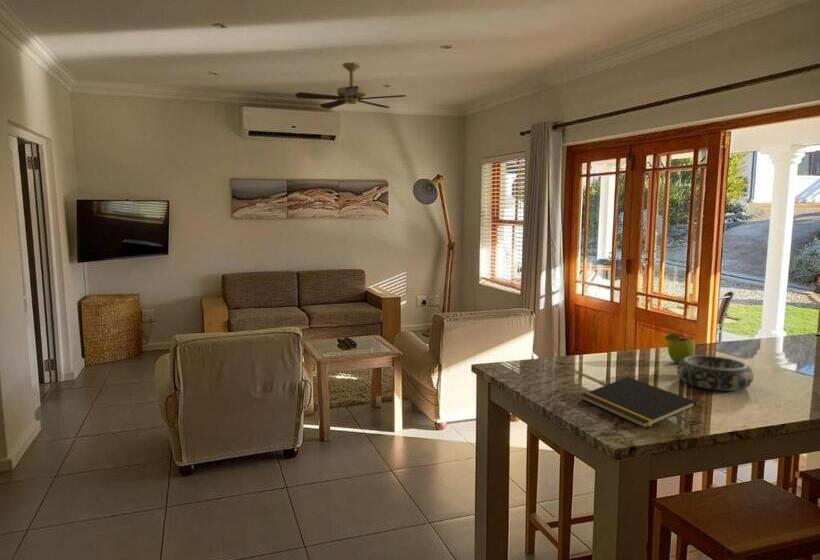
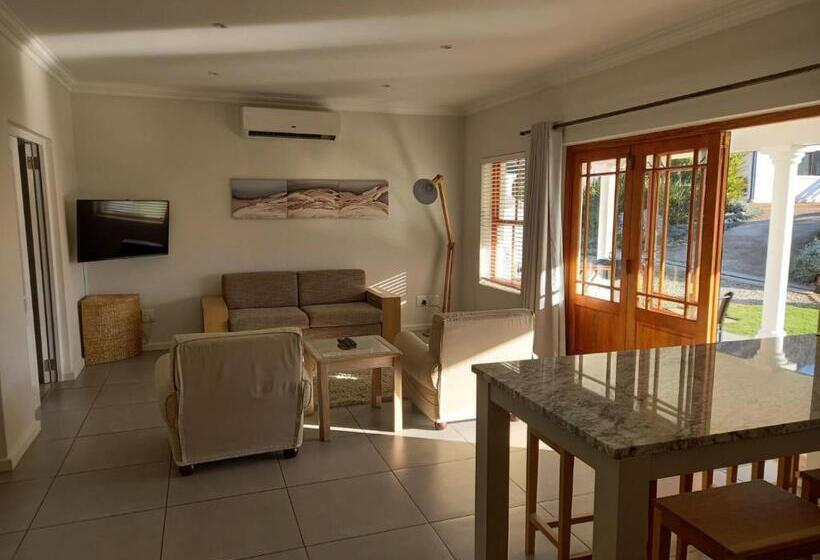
- notepad (635, 400)
- decorative bowl (714, 372)
- ceiling fan (350, 83)
- fruit (679, 347)
